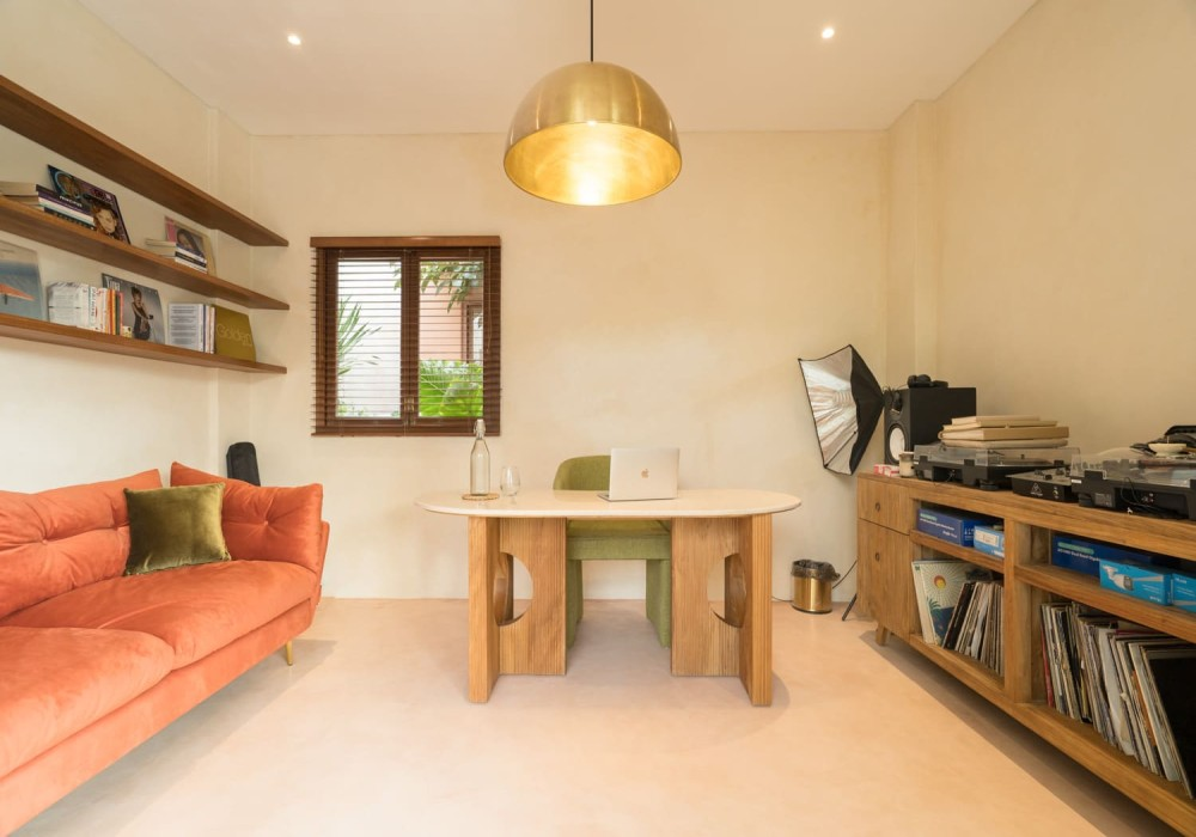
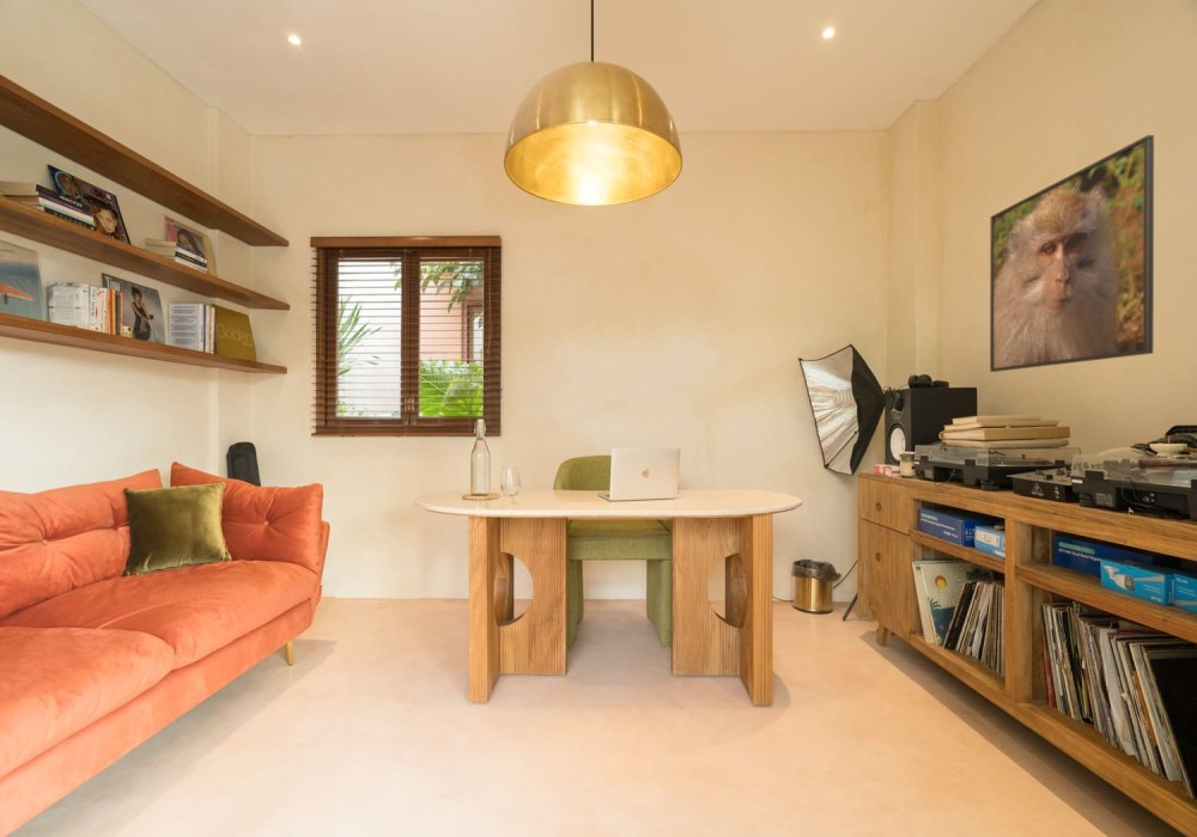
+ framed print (1058, 273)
